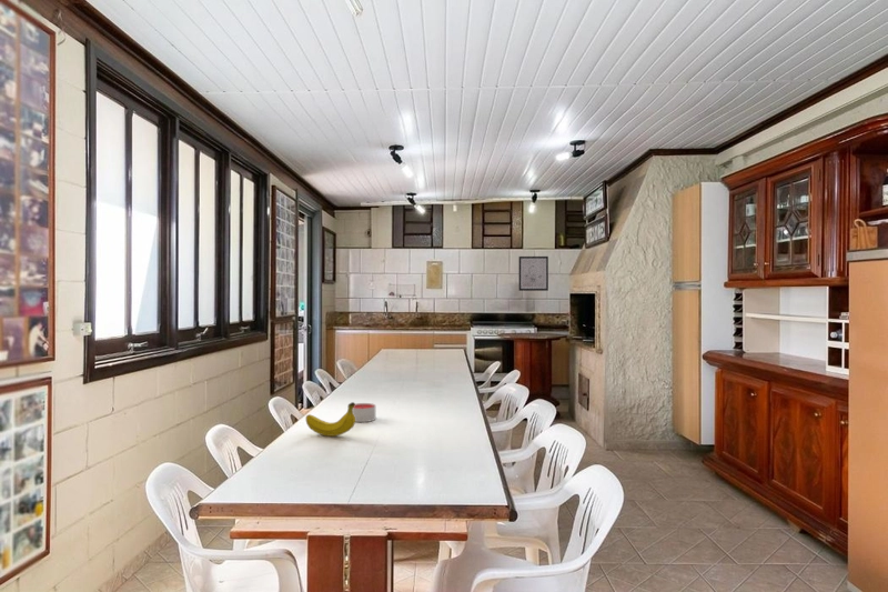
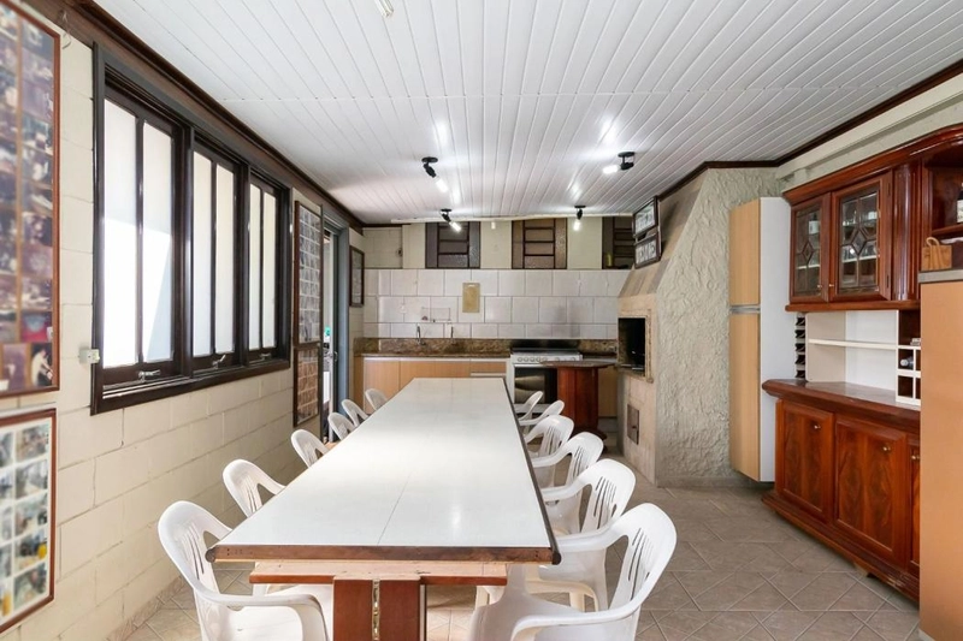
- wall art (533, 273)
- candle (362, 411)
- fruit (327, 422)
